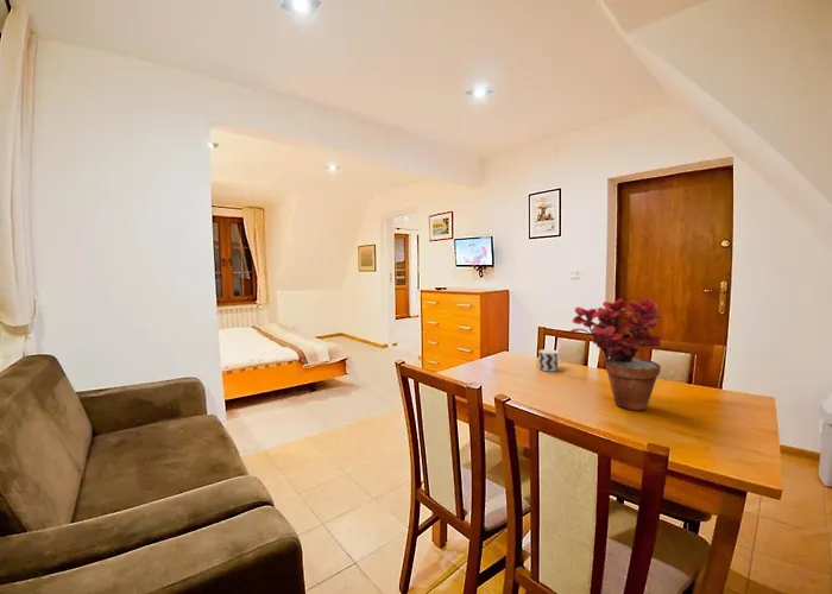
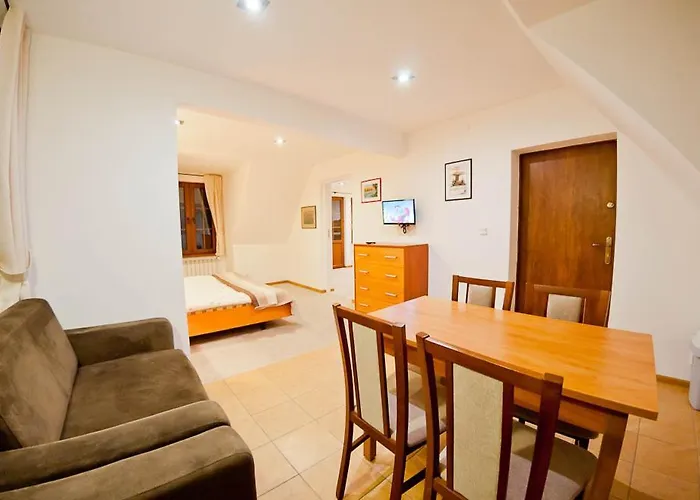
- potted plant (622, 352)
- cup (550, 359)
